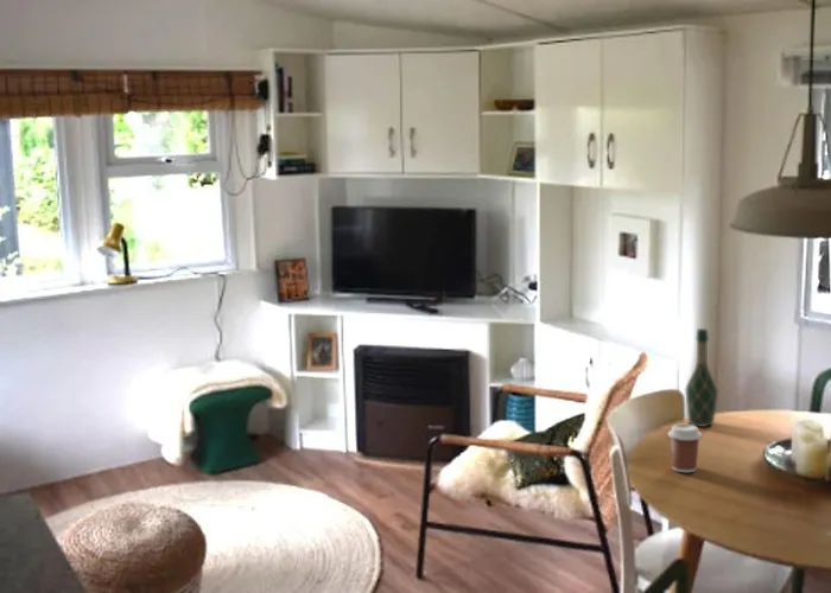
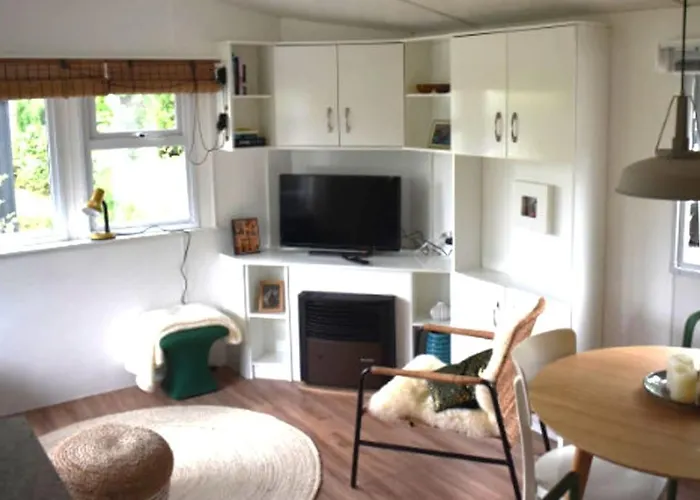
- wine bottle (702, 377)
- coffee cup (684, 447)
